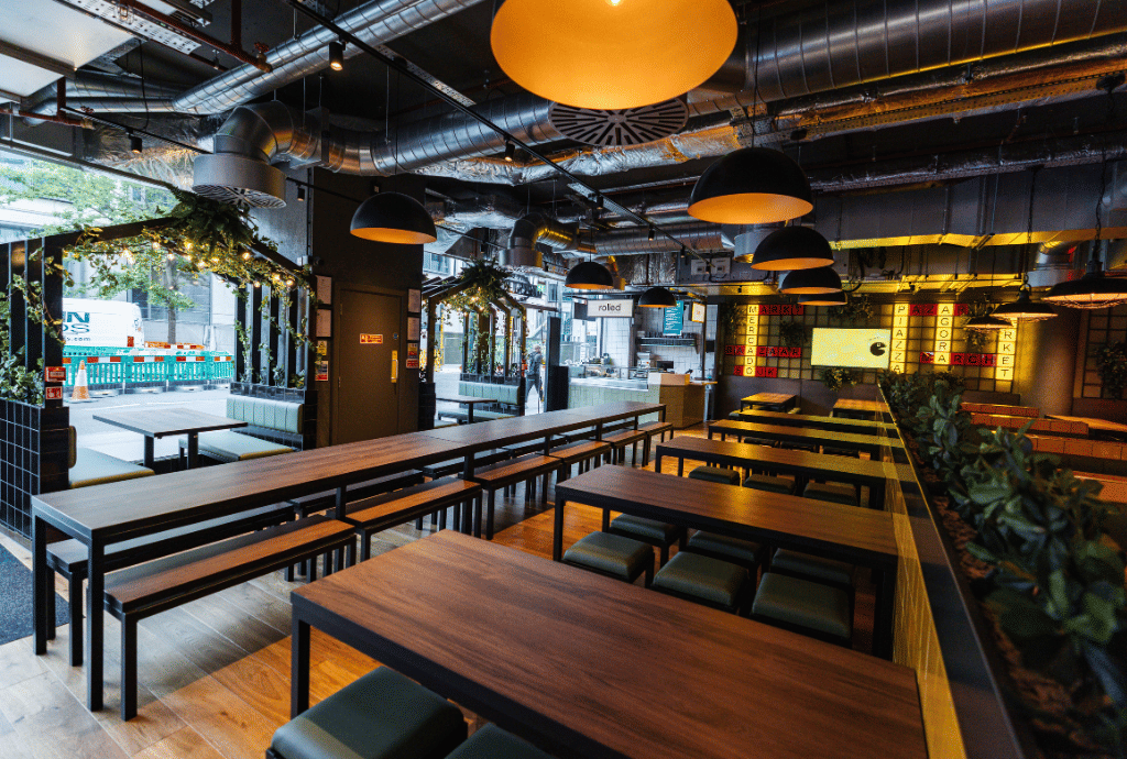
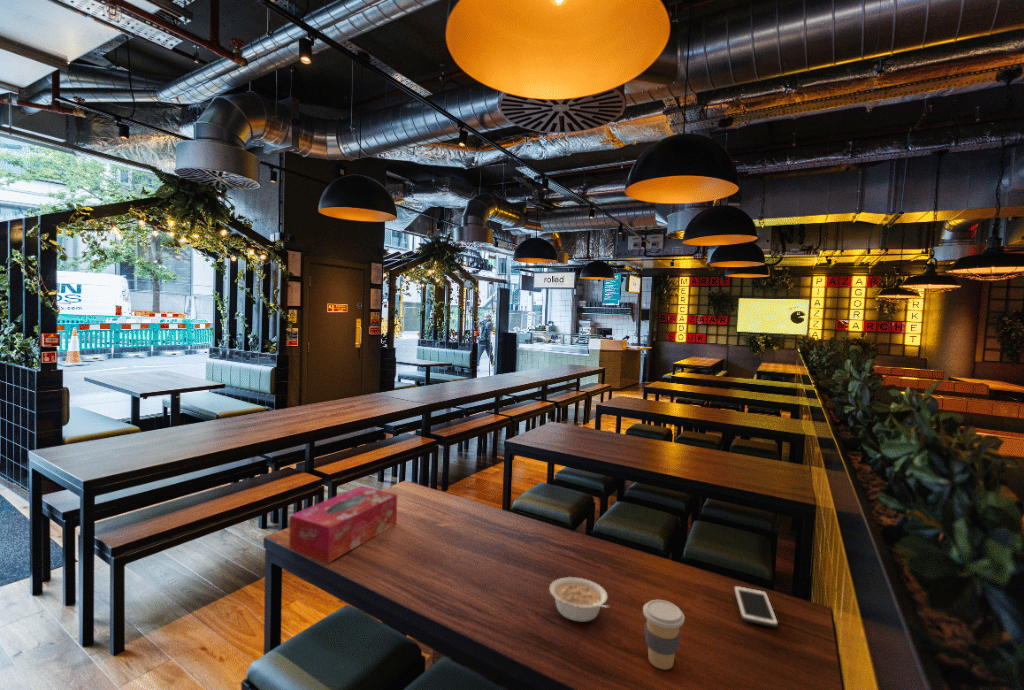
+ legume (580, 599)
+ tissue box (346, 520)
+ cell phone (754, 605)
+ coffee cup (662, 635)
